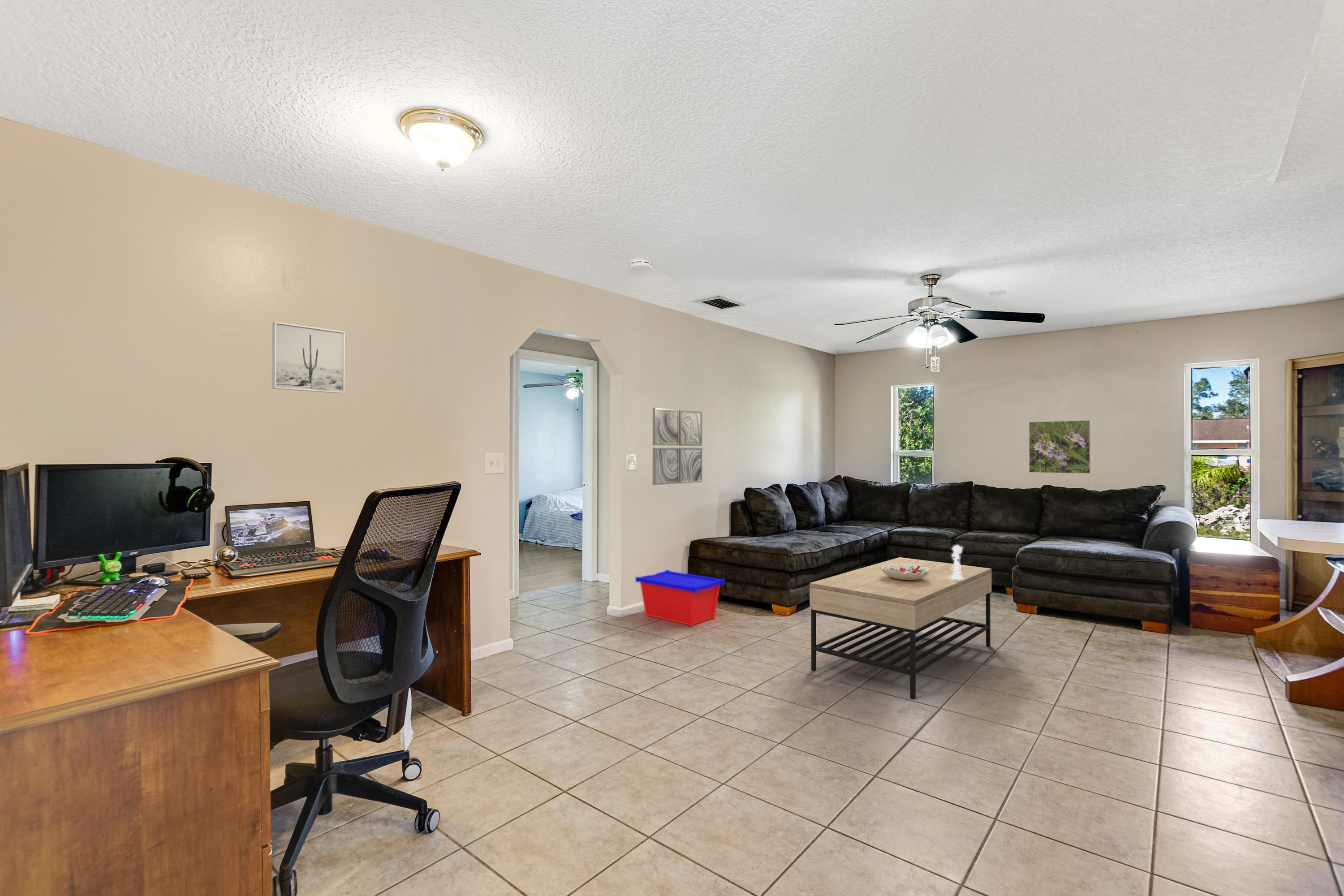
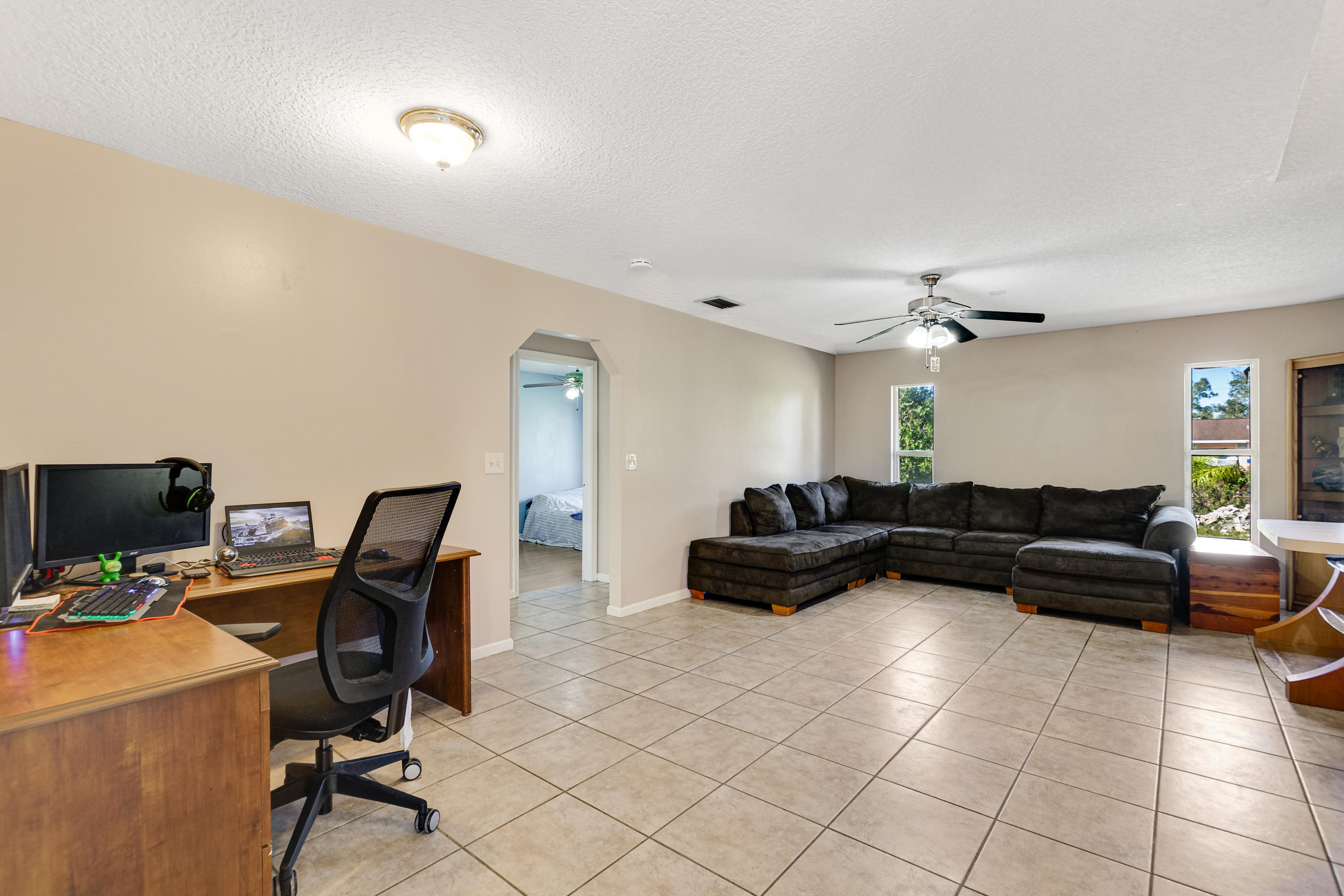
- candle (956, 561)
- storage bin (680, 597)
- coffee table (906, 616)
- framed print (1059, 447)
- decorative bowl (905, 573)
- wall art (678, 445)
- wall art (310, 359)
